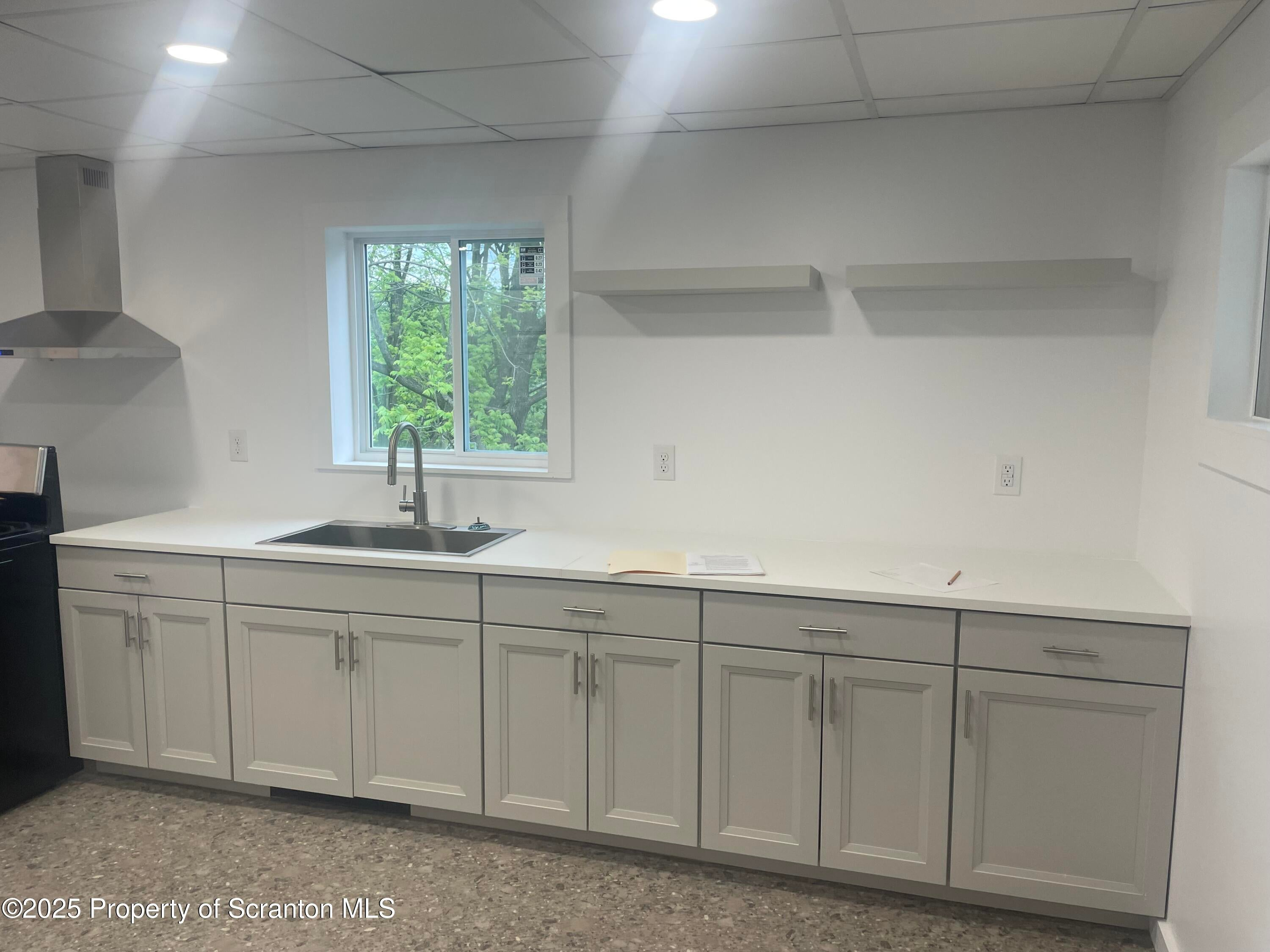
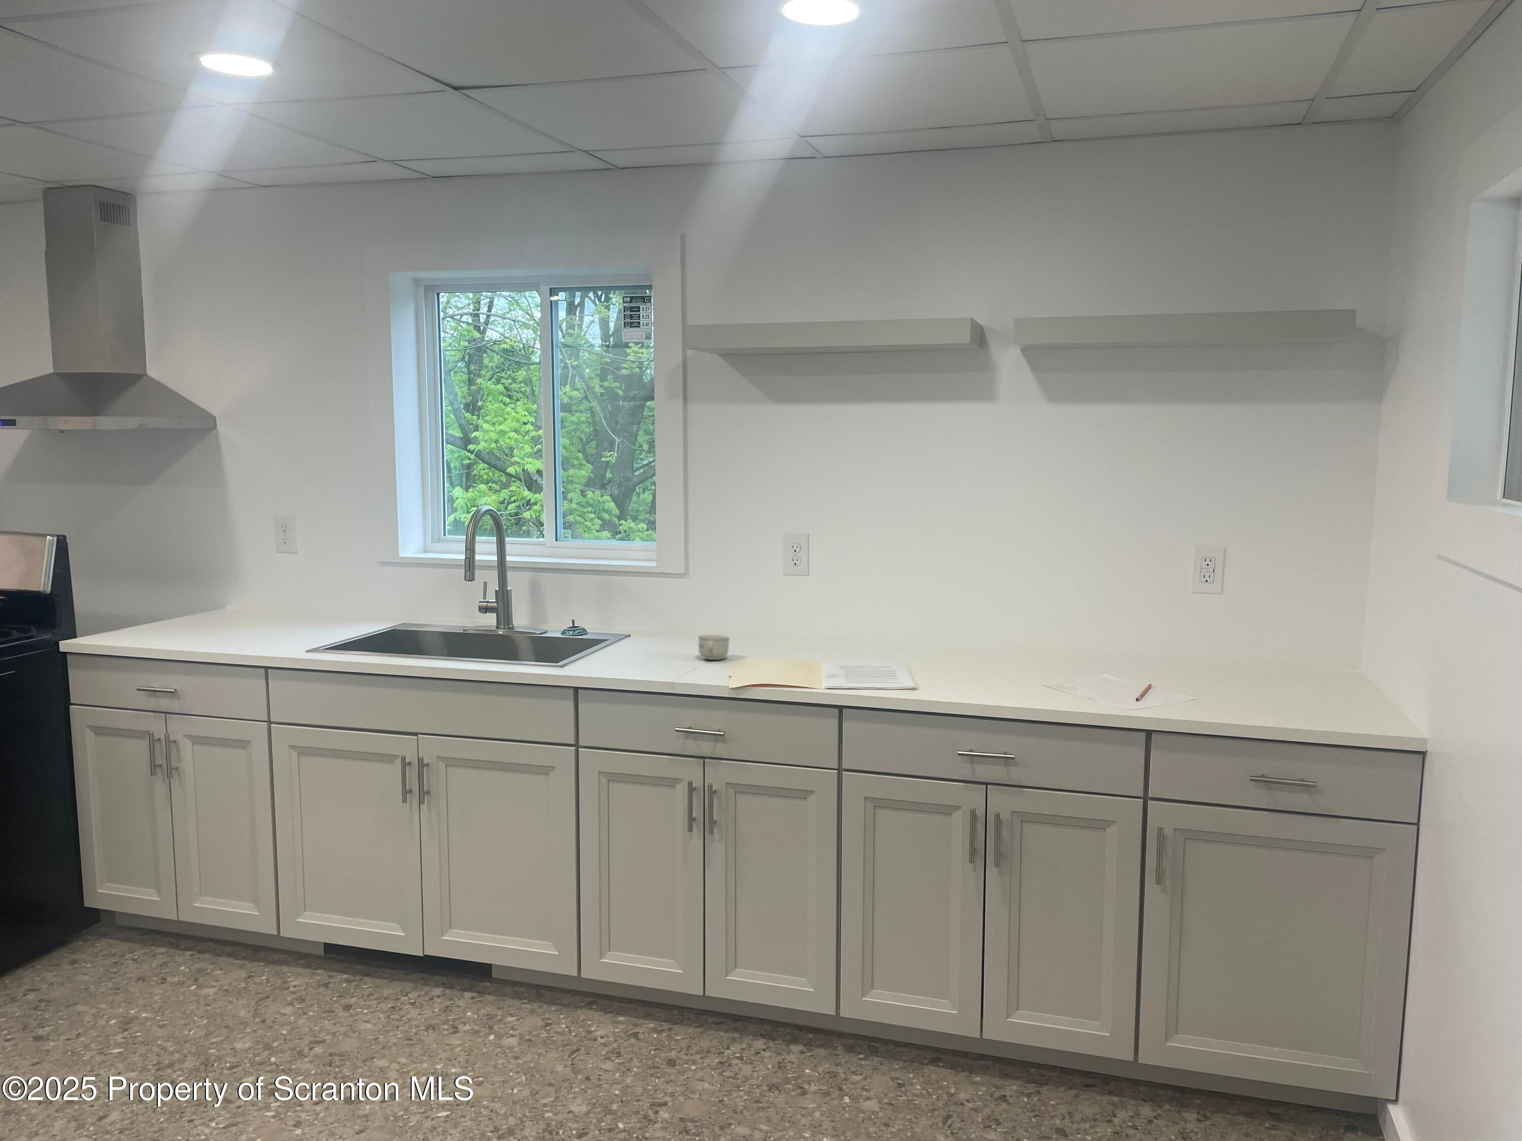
+ cup (712, 648)
